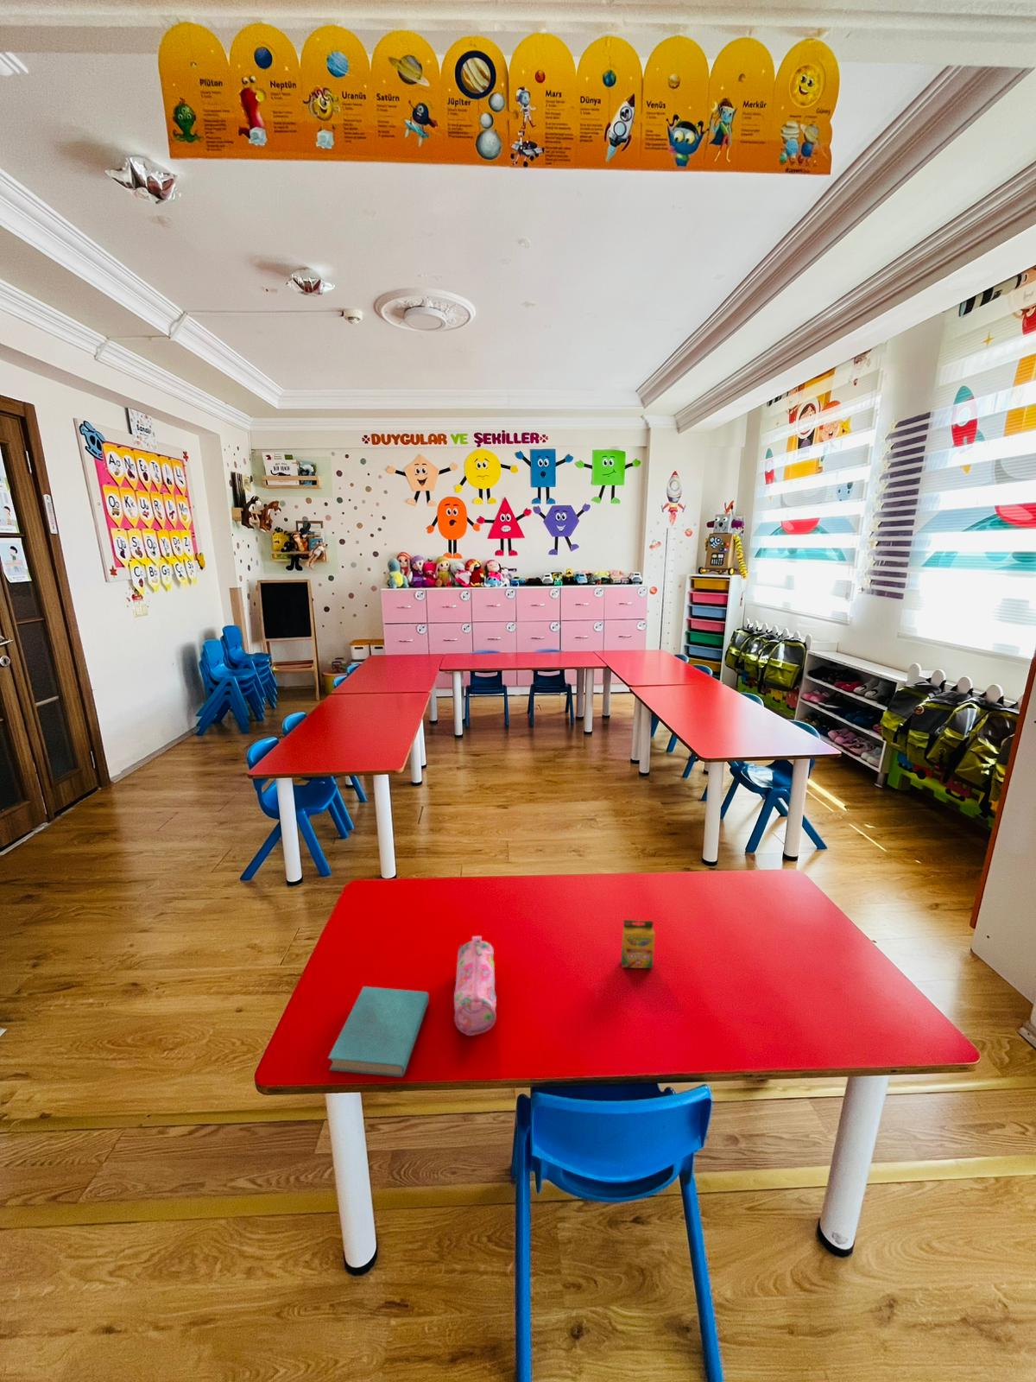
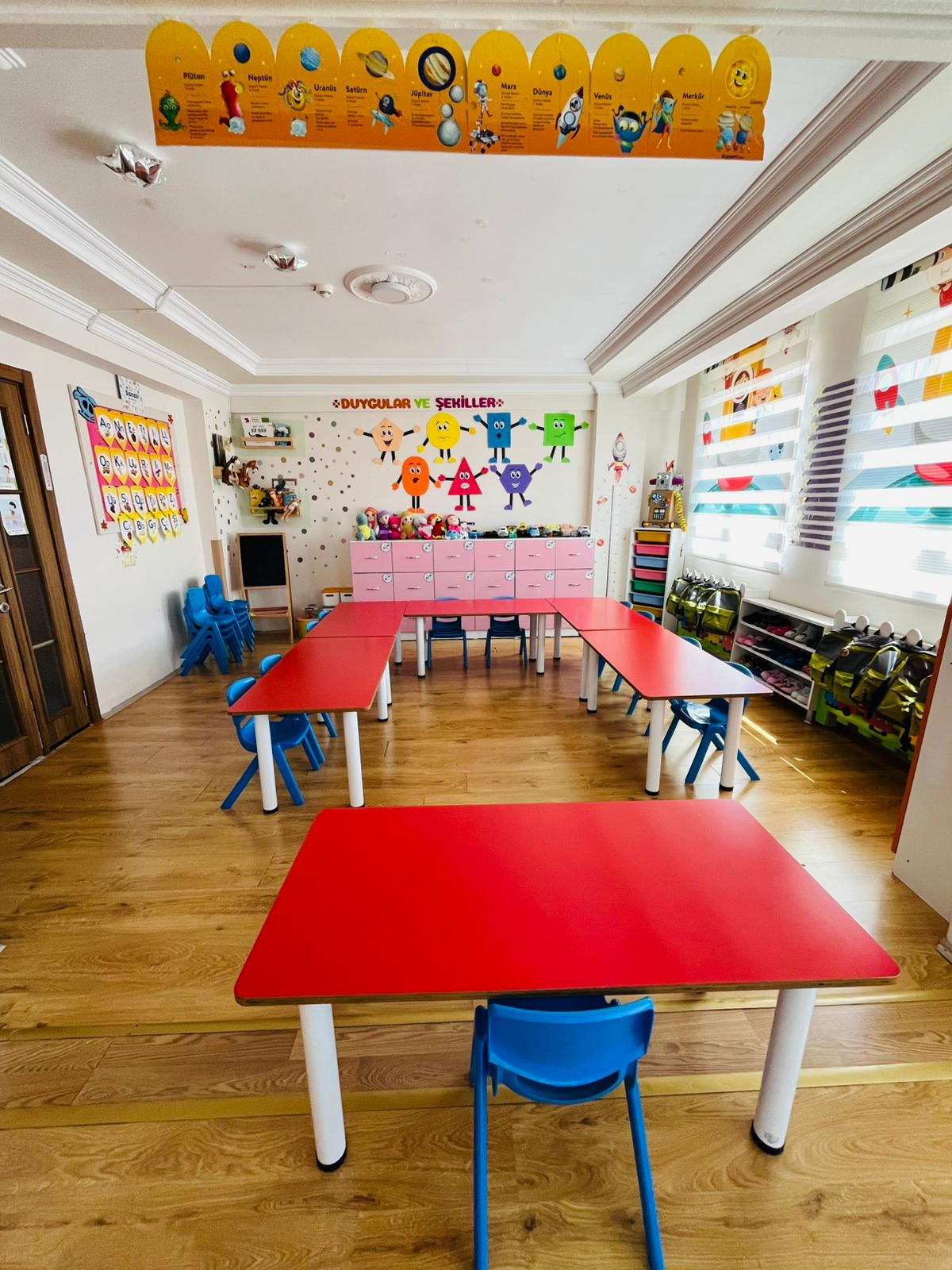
- book (382, 1028)
- crayon box (637, 945)
- pencil case (474, 982)
